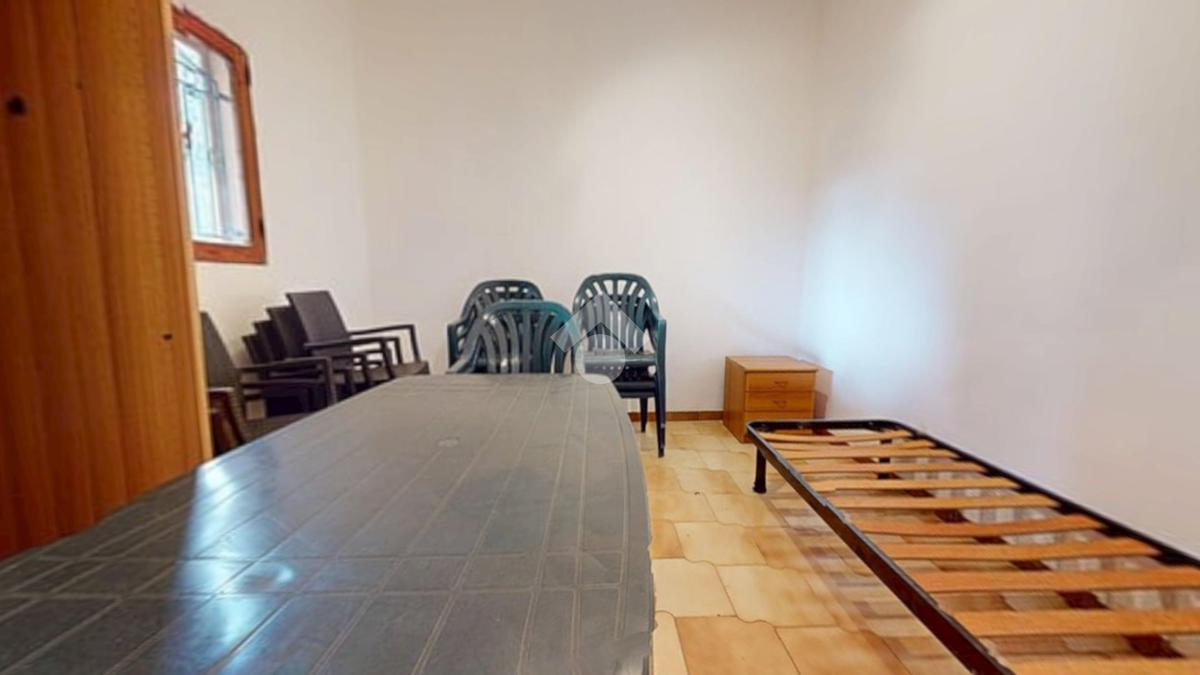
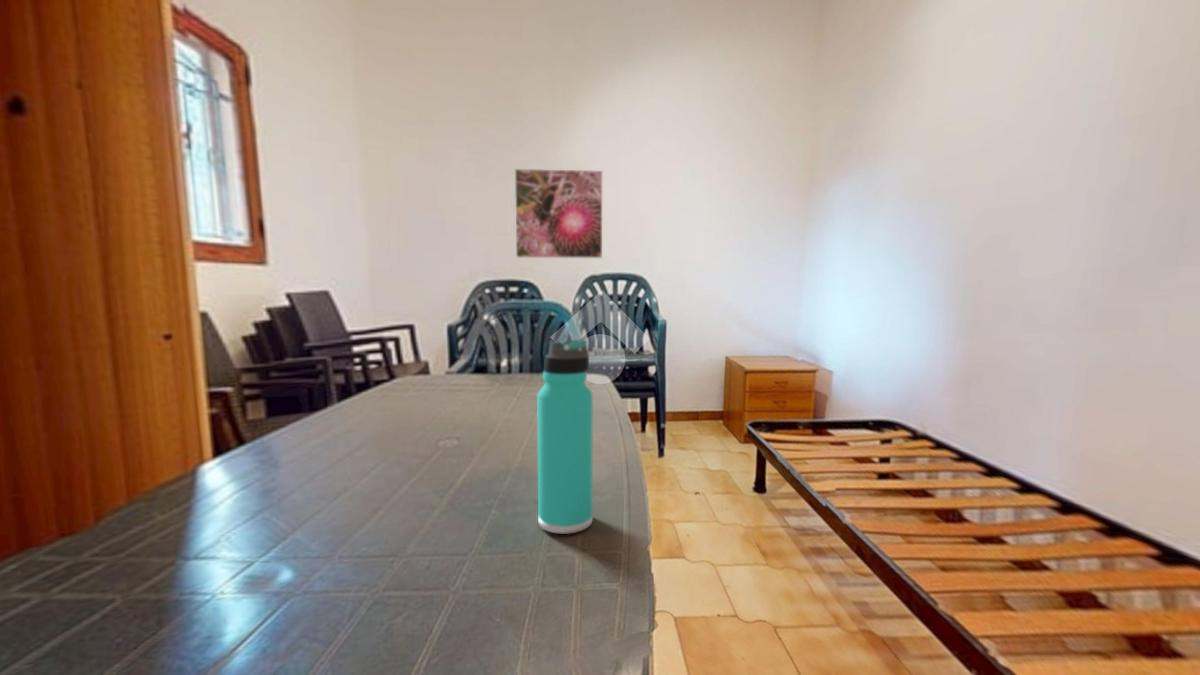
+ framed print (559, 214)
+ thermos bottle (565, 432)
